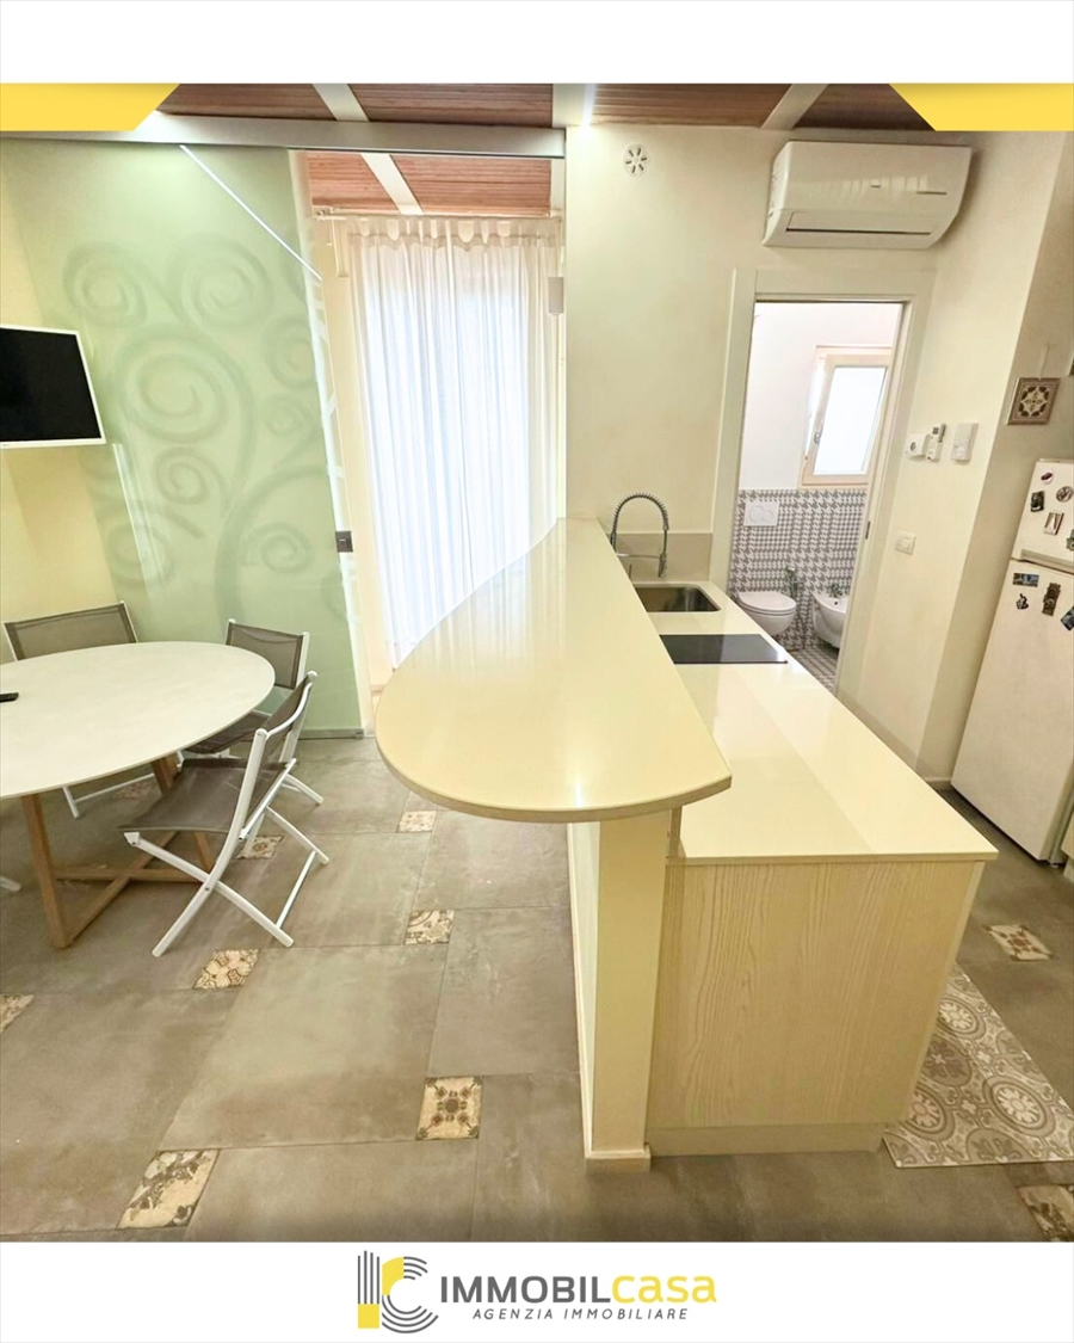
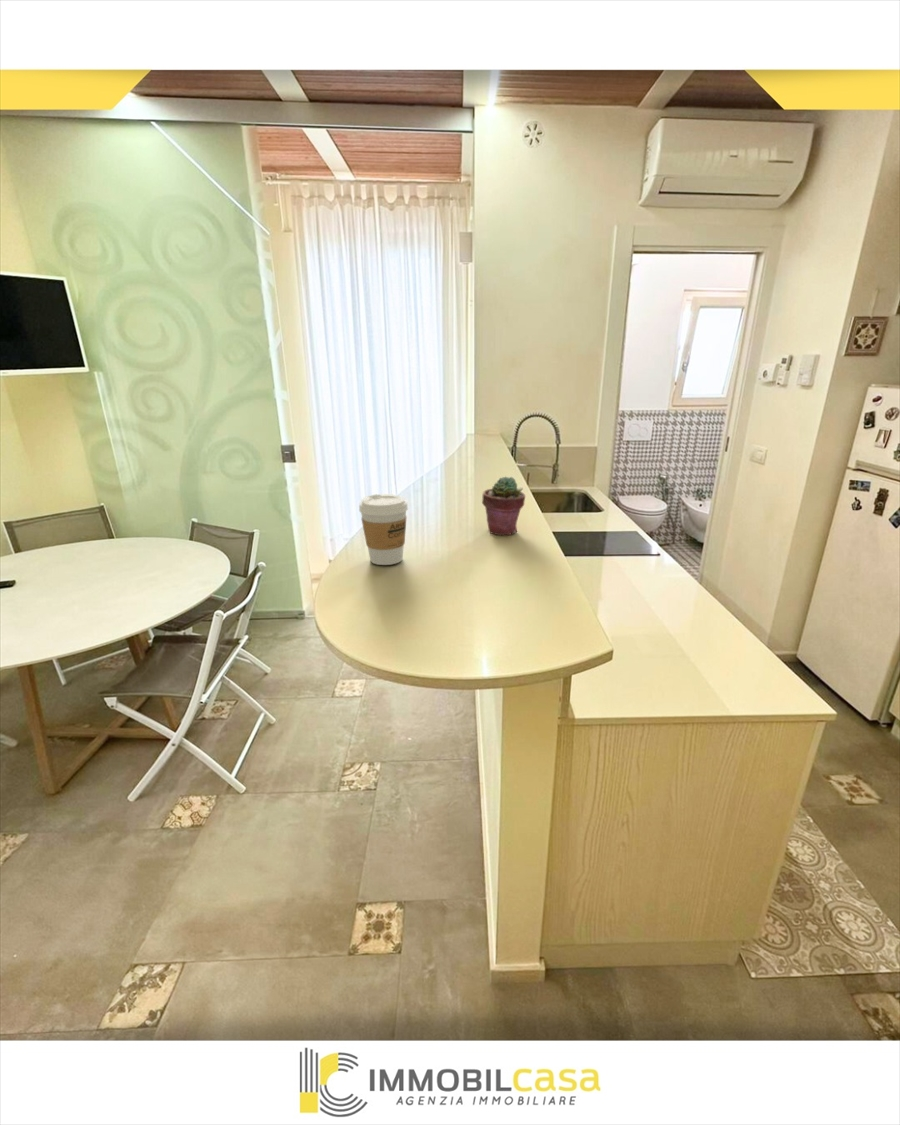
+ coffee cup (384, 529)
+ potted succulent (503, 504)
